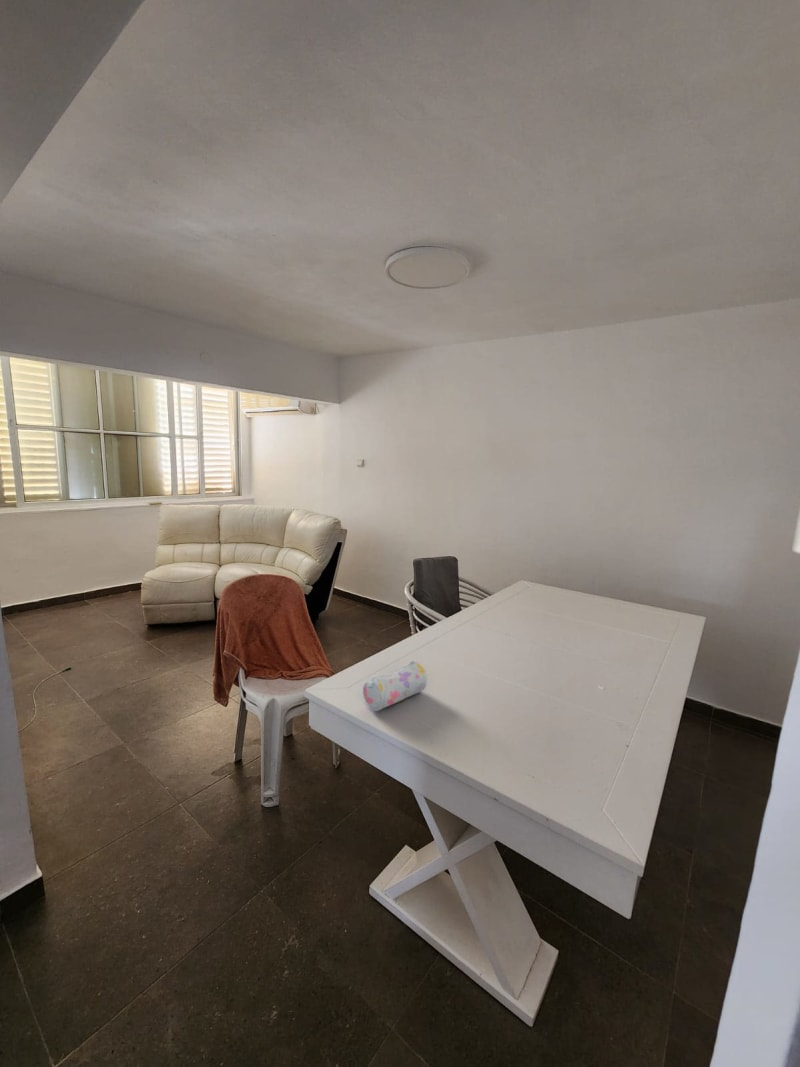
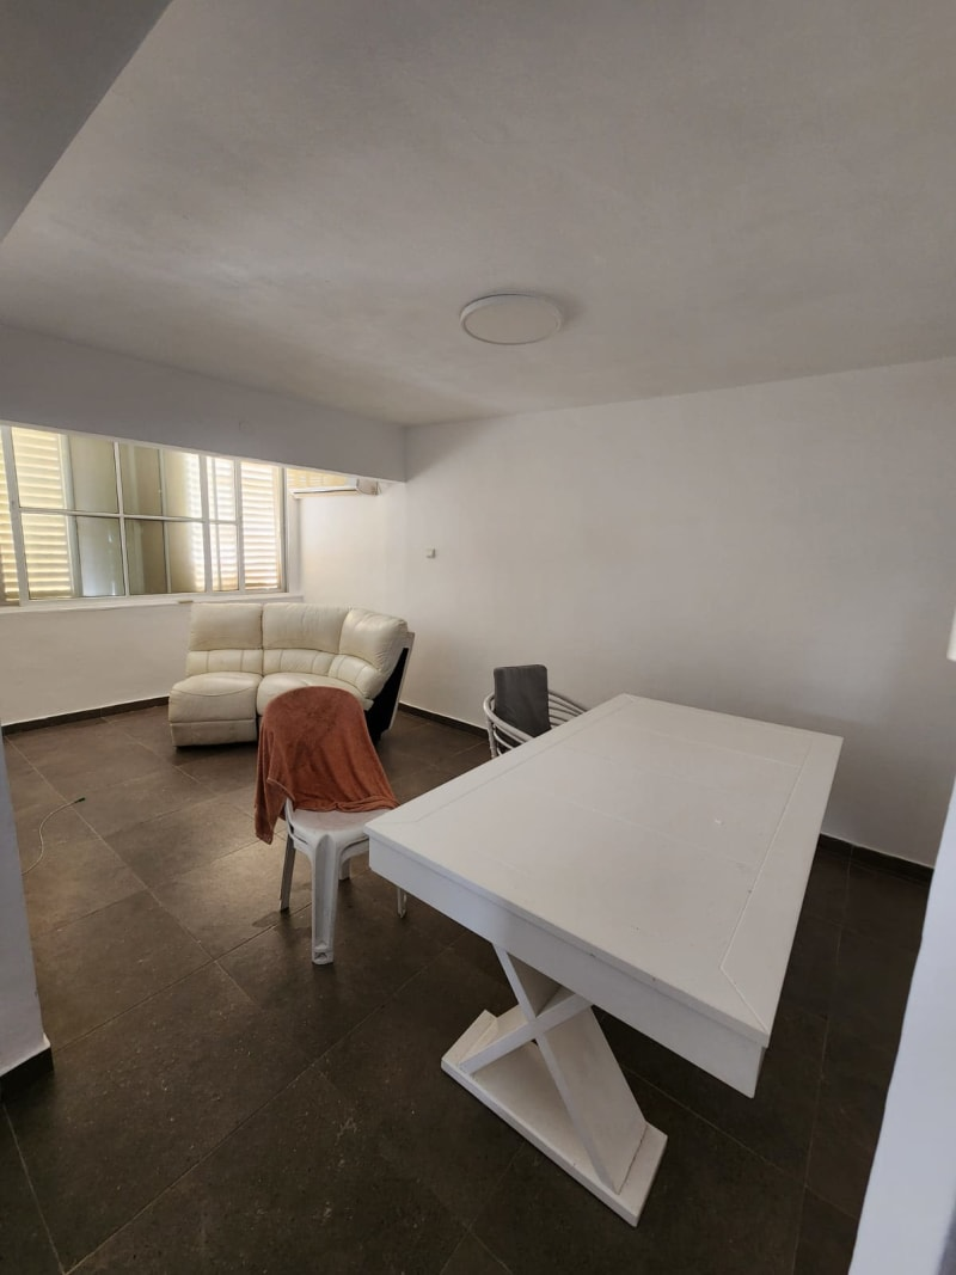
- pencil case (396, 685)
